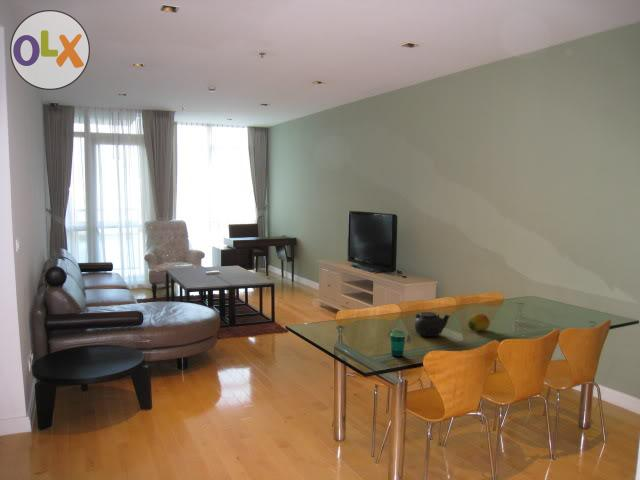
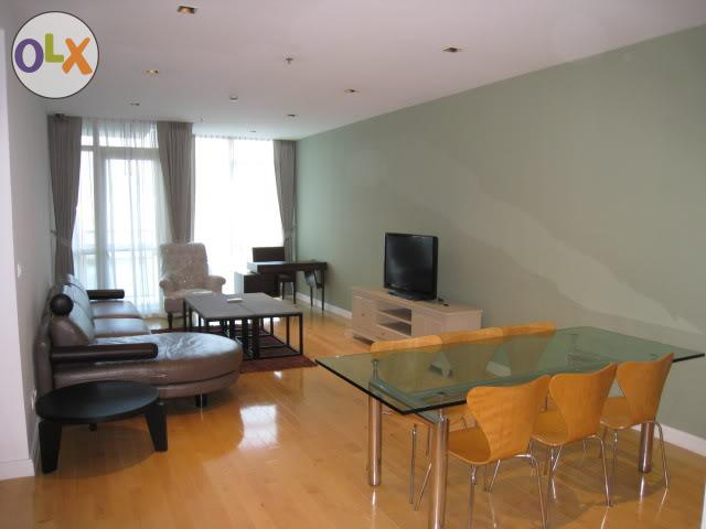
- fruit (477, 321)
- teapot (431, 324)
- cup (397, 343)
